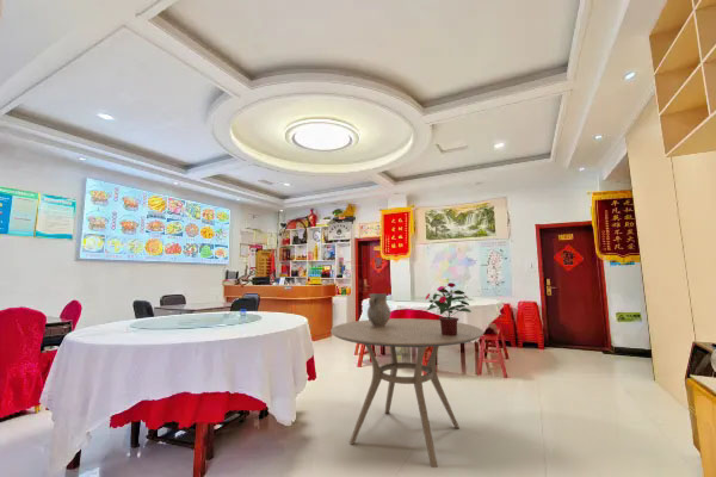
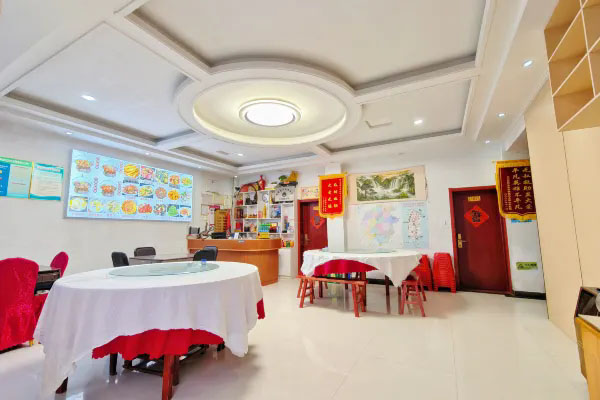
- dining table (406, 380)
- potted flower (452, 308)
- ceramic pitcher (378, 309)
